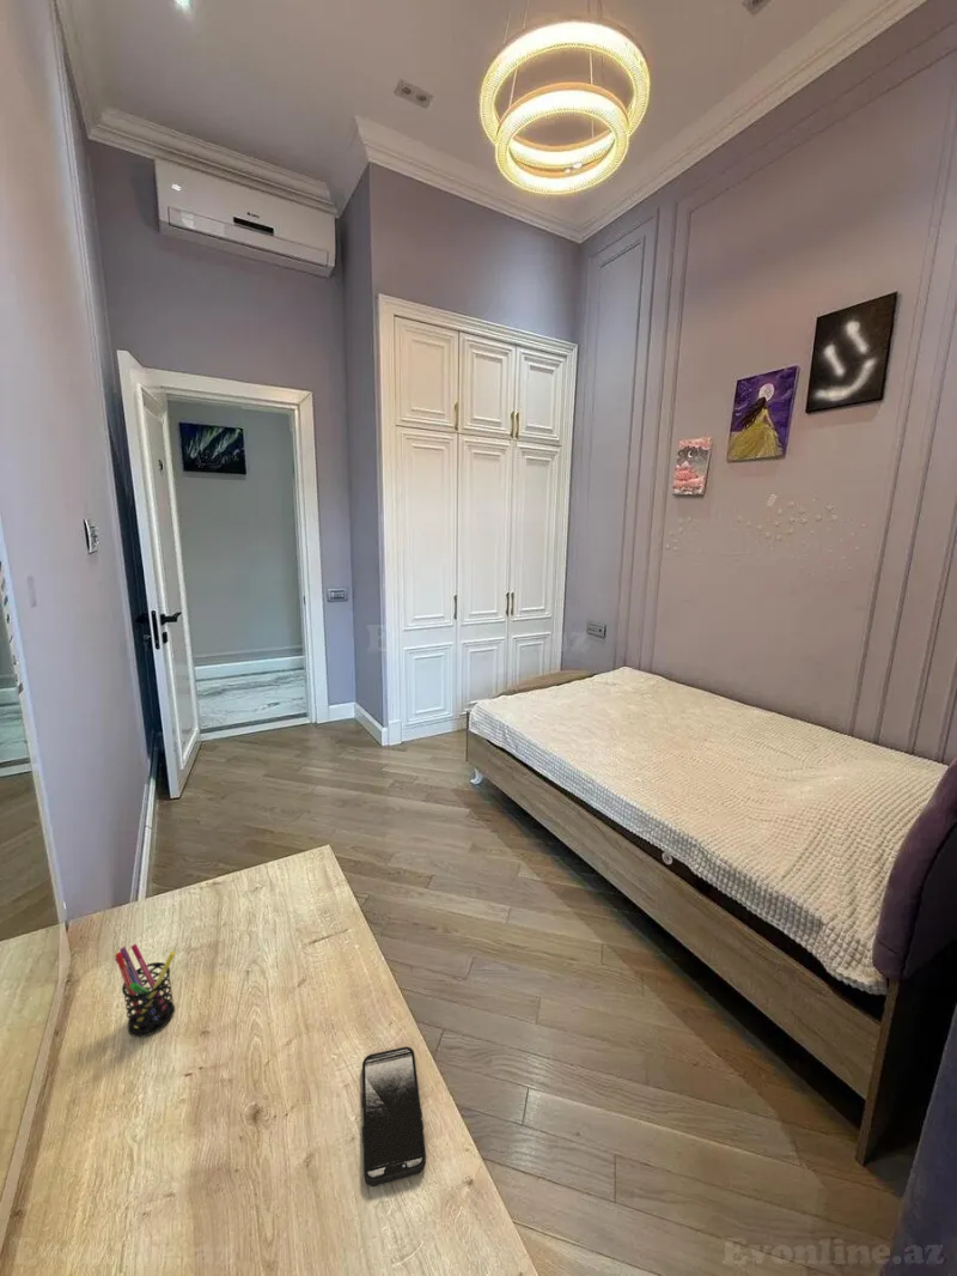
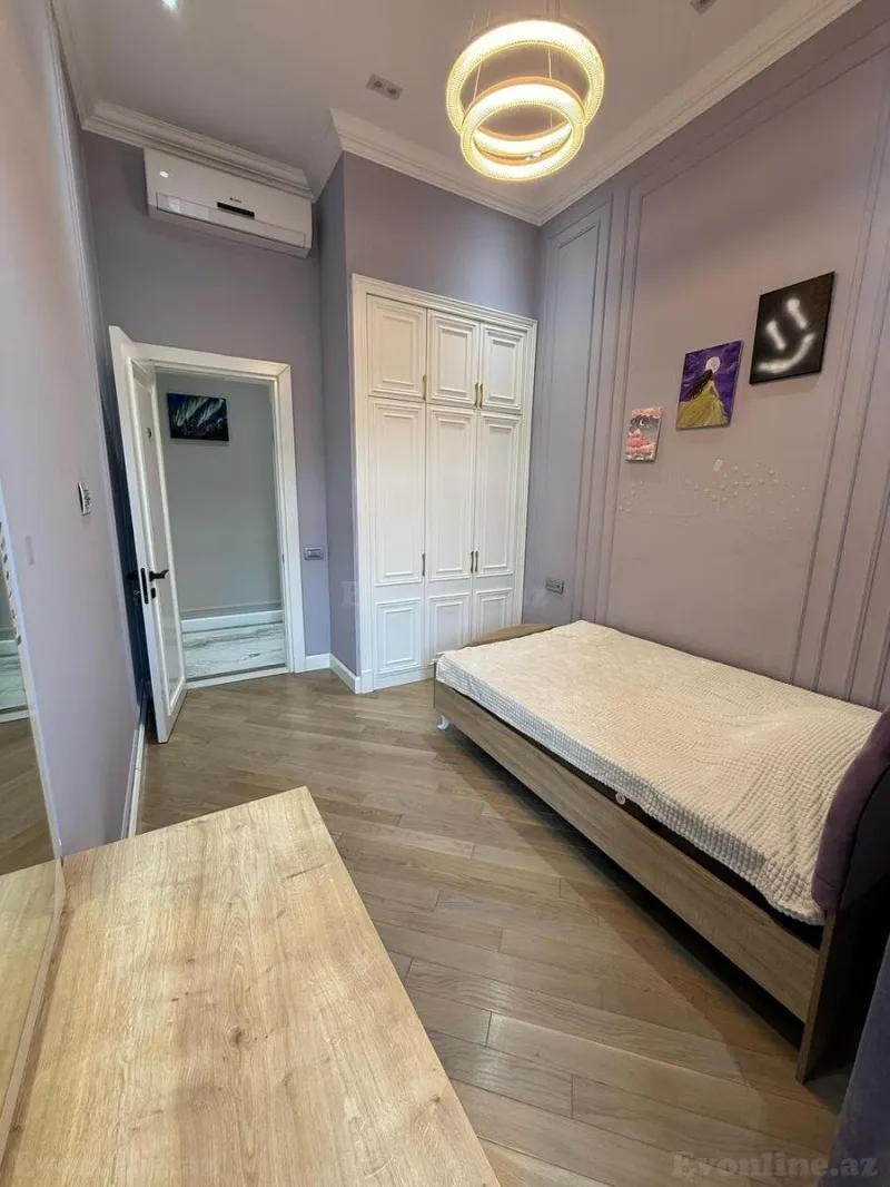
- pen holder (142, 988)
- smartphone (391, 1108)
